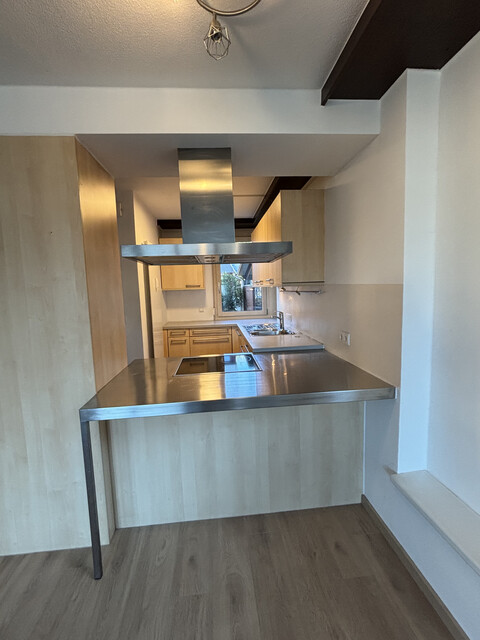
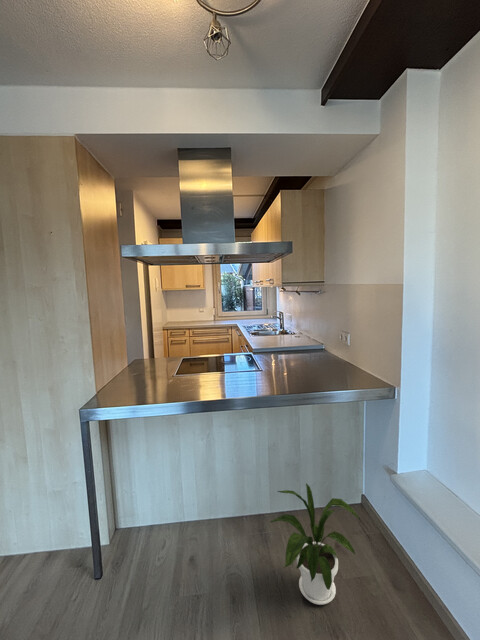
+ house plant (314, 541)
